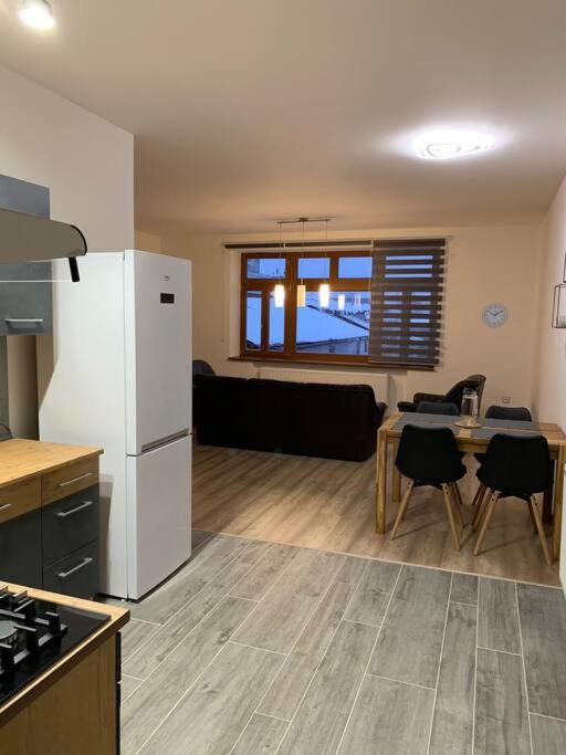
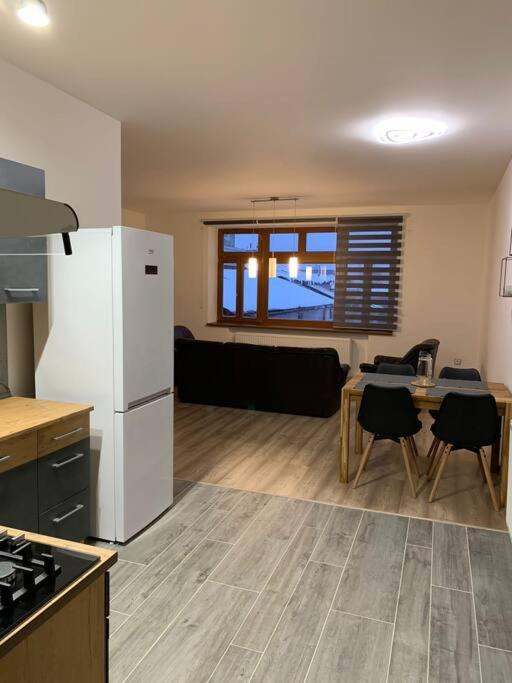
- wall clock (494, 315)
